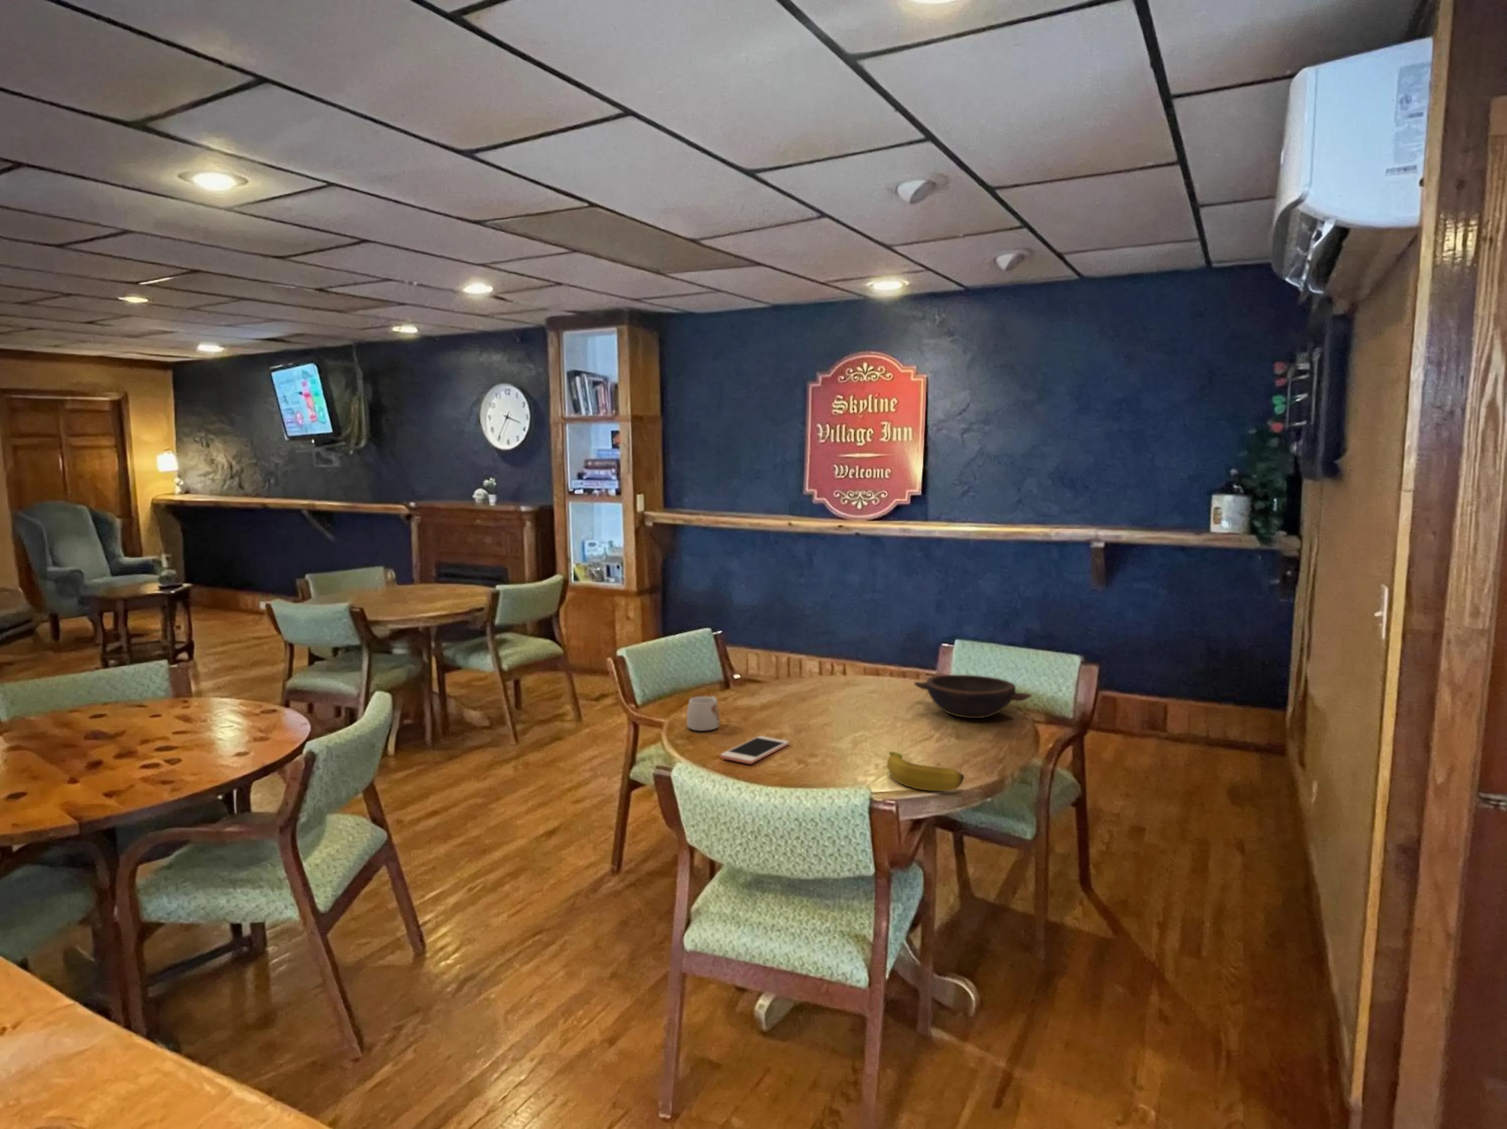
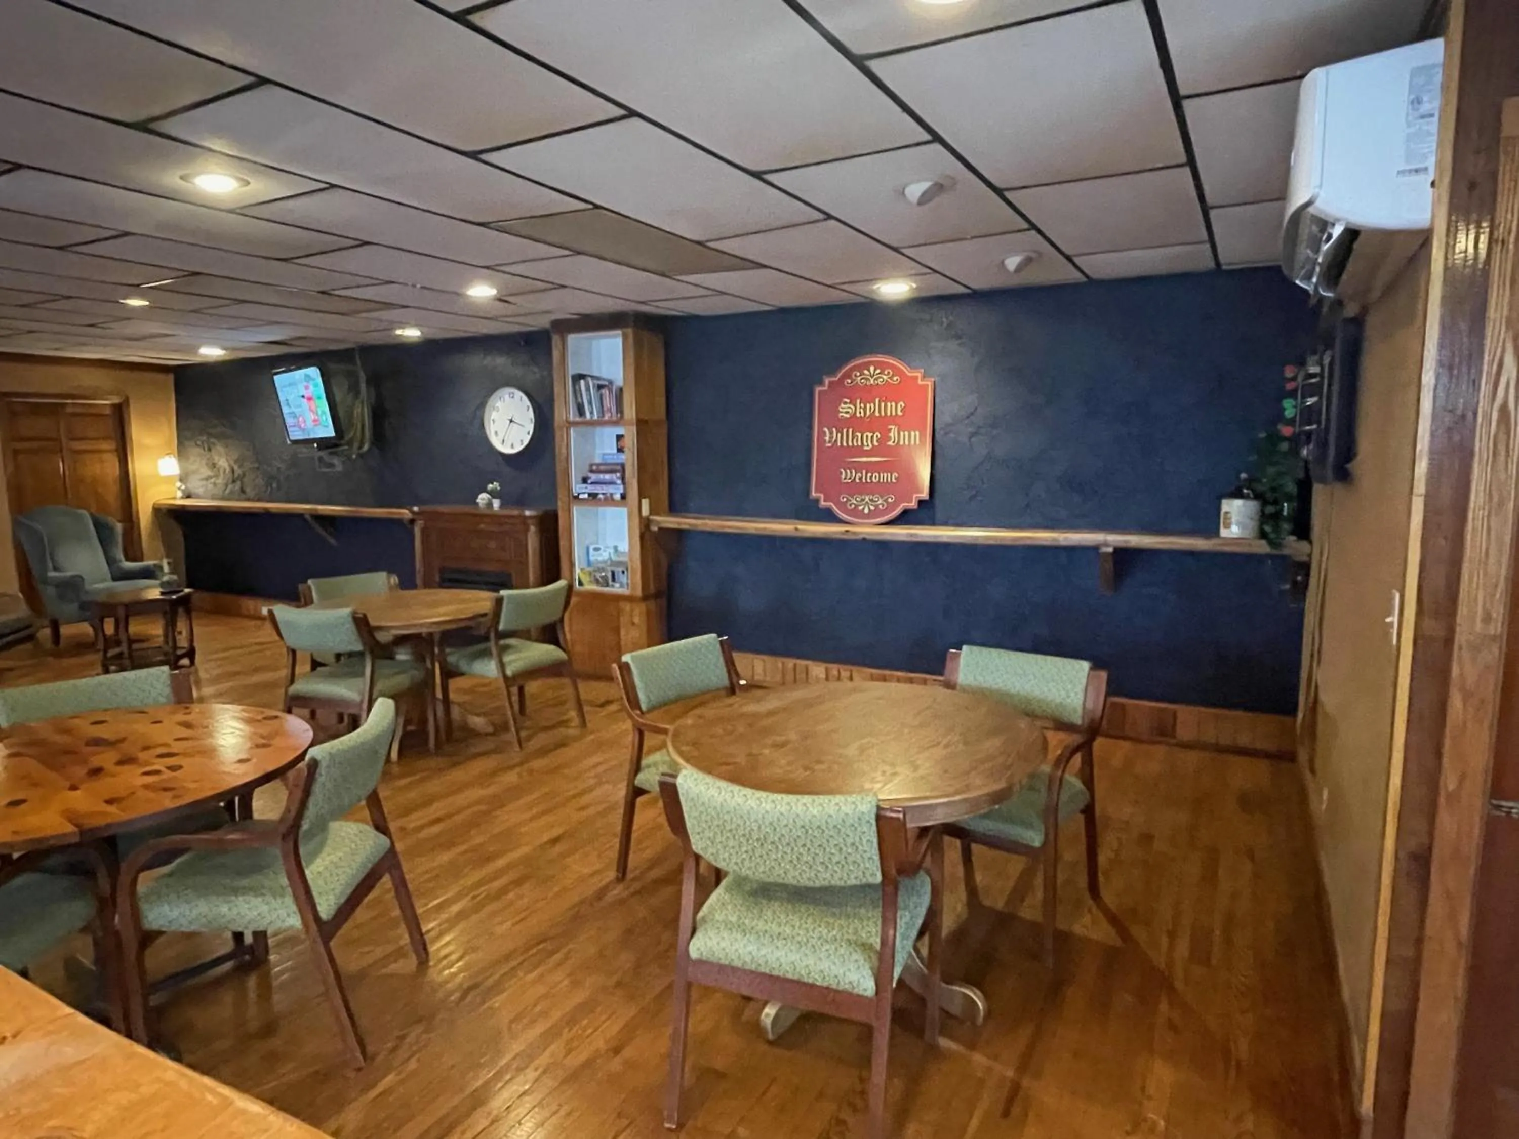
- cell phone (756, 750)
- banana (922, 768)
- mug (706, 712)
- bowl (969, 697)
